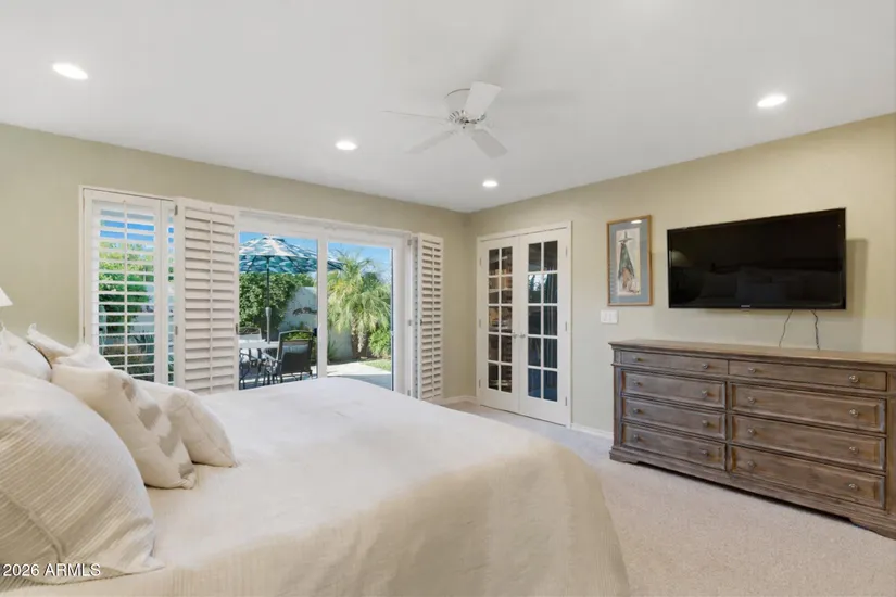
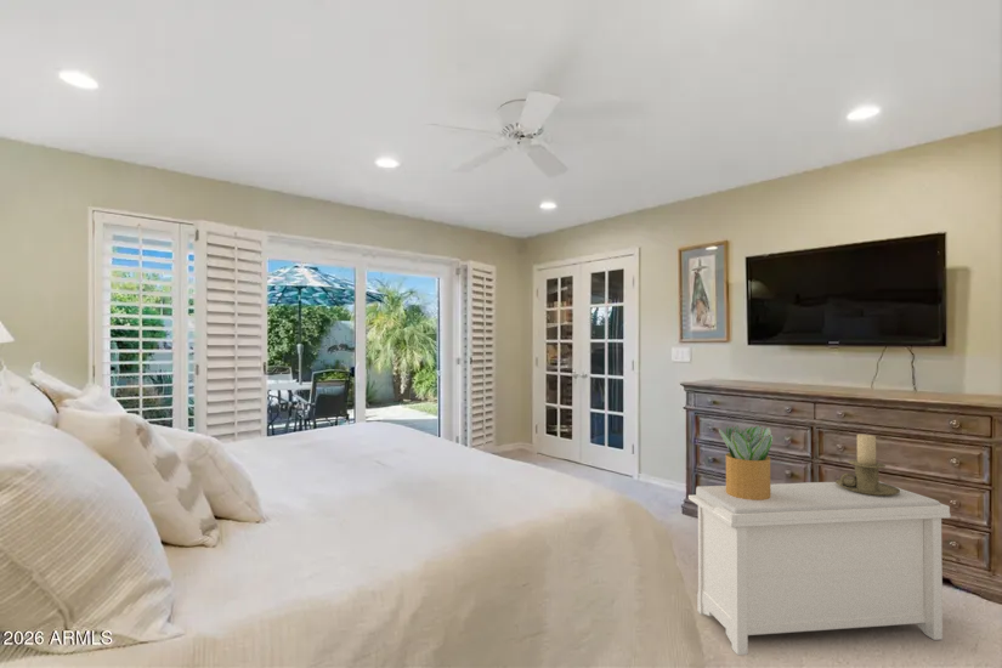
+ bench (813, 559)
+ candle holder (866, 462)
+ potted plant (743, 459)
